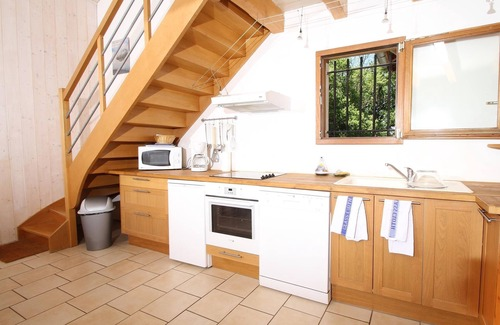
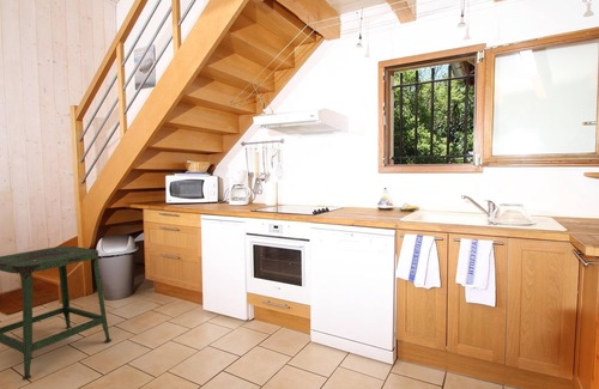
+ stool (49, 311)
